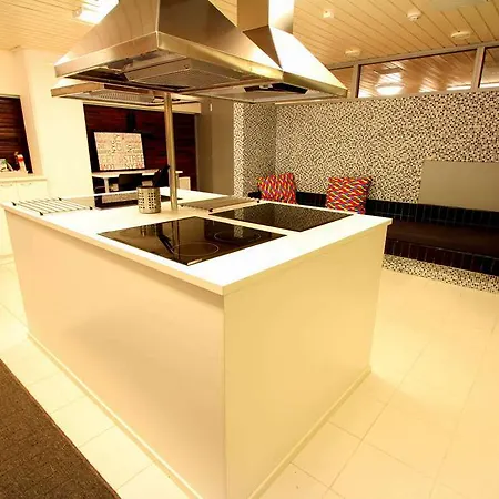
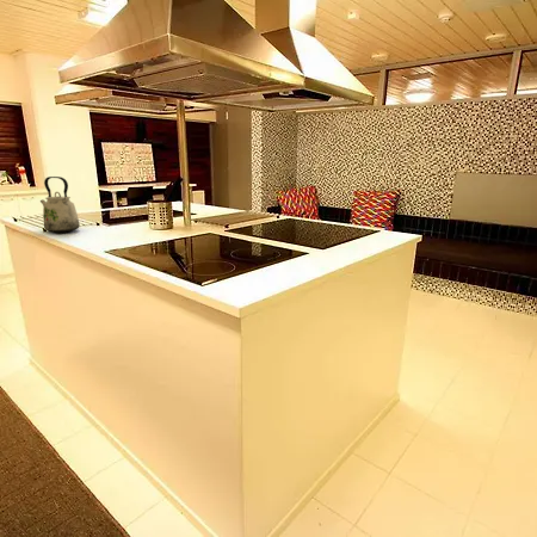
+ kettle (55, 203)
